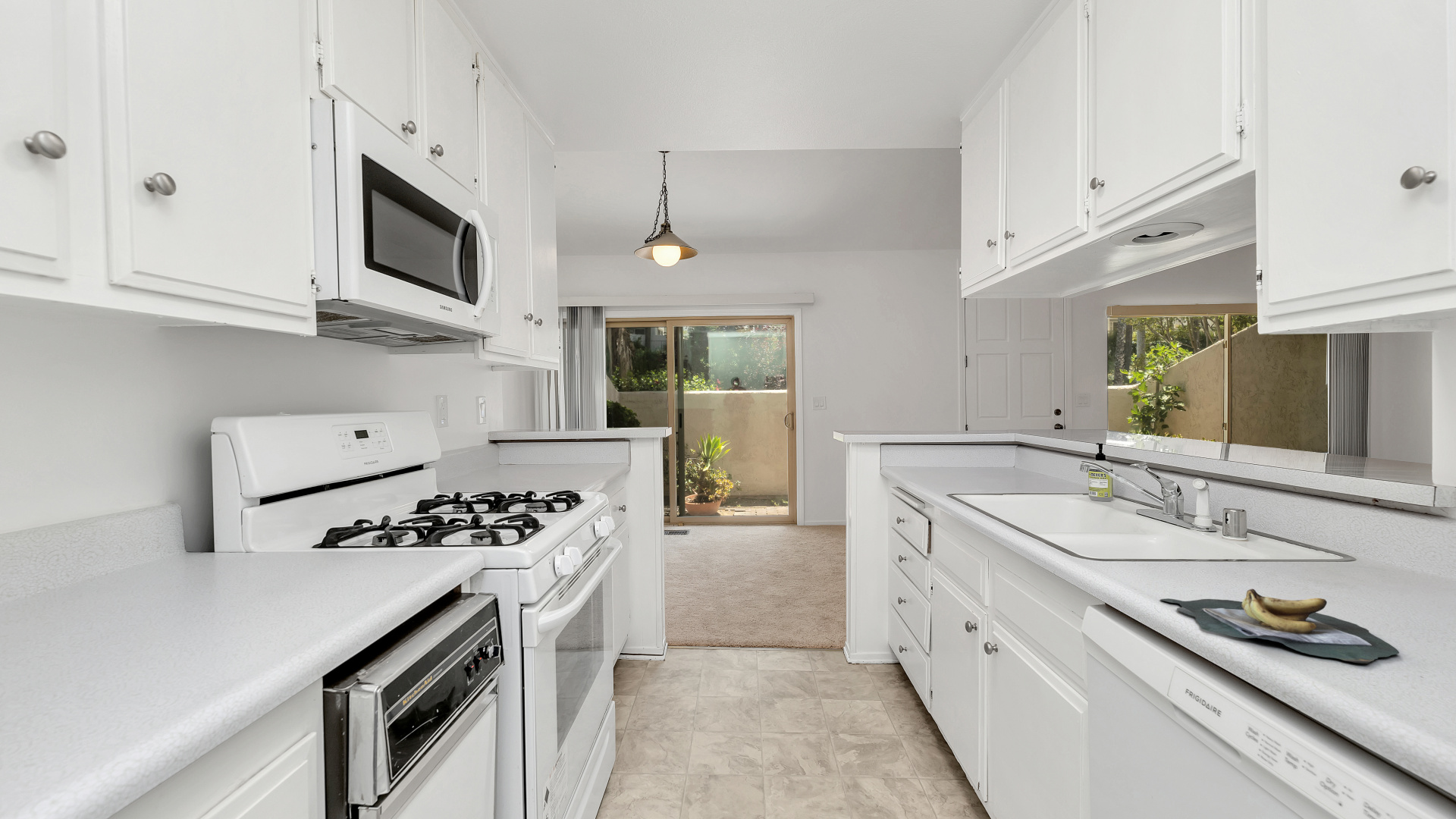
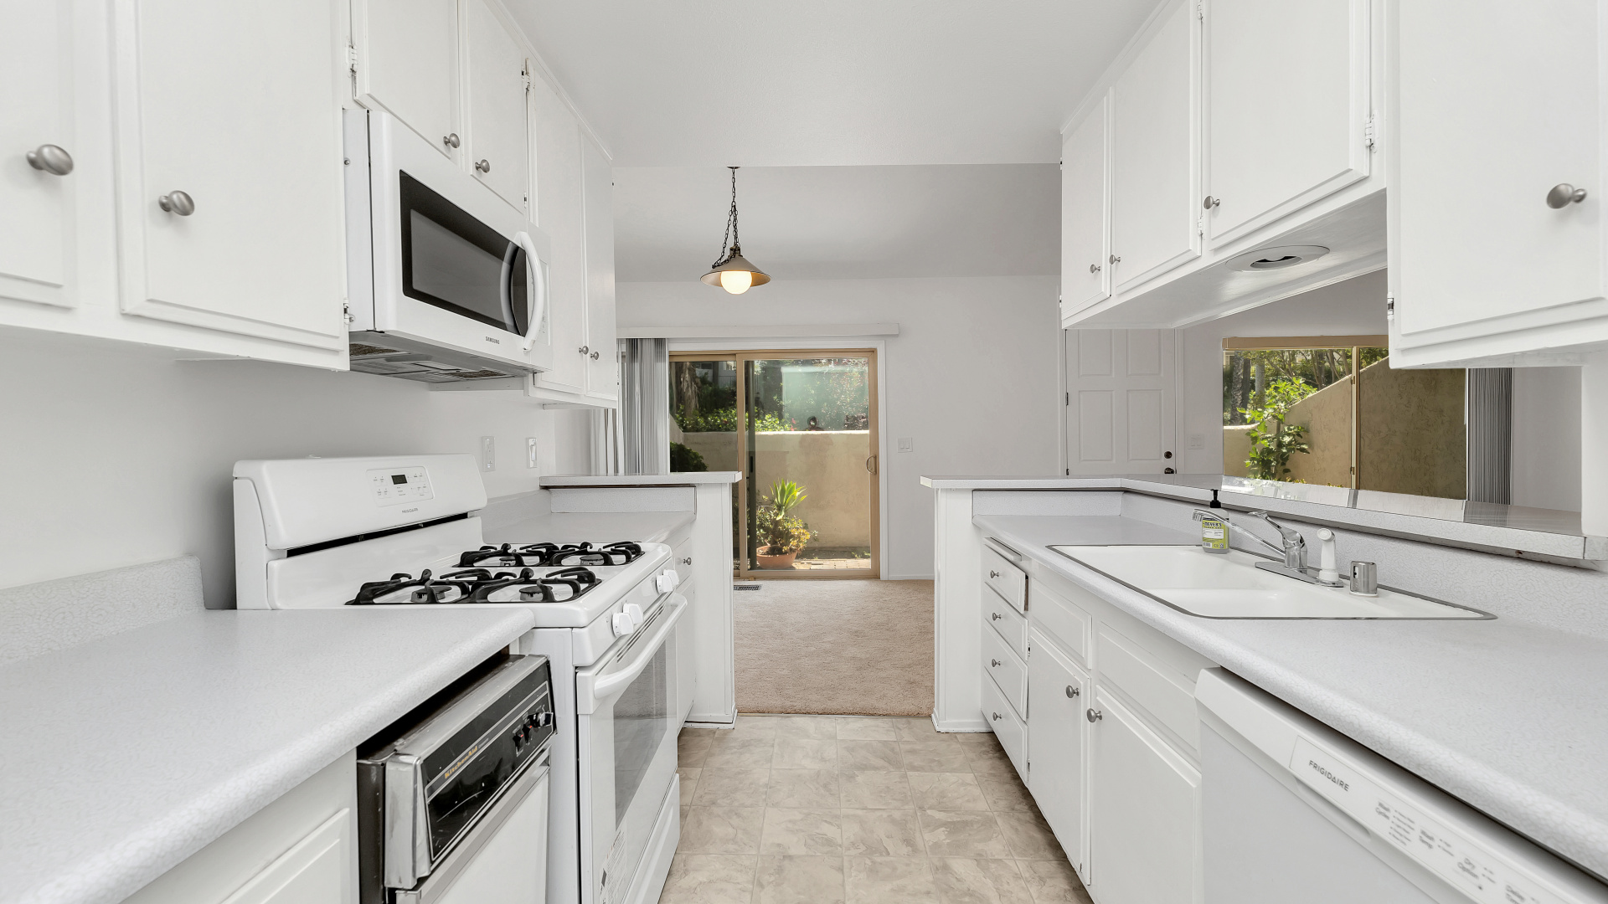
- banana bunch (1273, 607)
